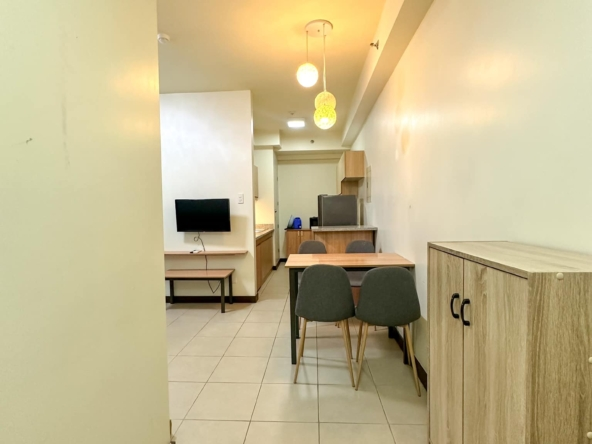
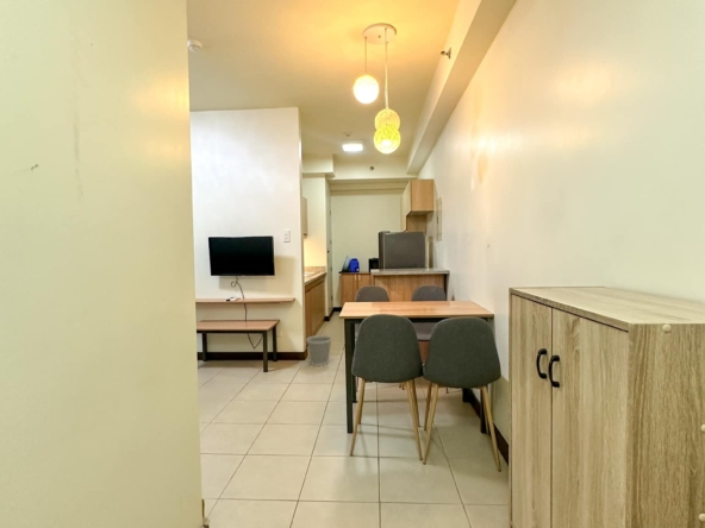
+ wastebasket (319, 351)
